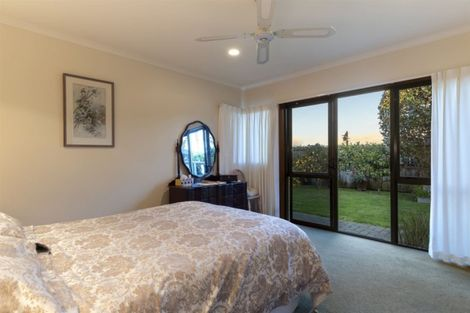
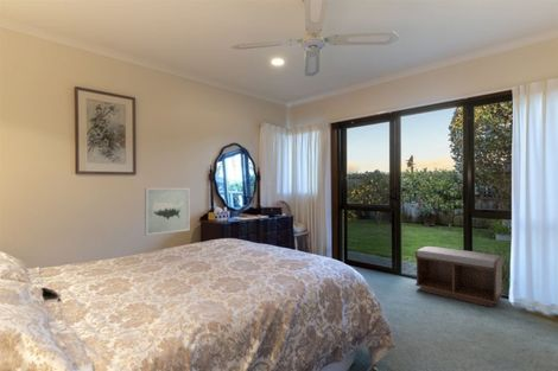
+ bench (457, 273)
+ wall art (167, 210)
